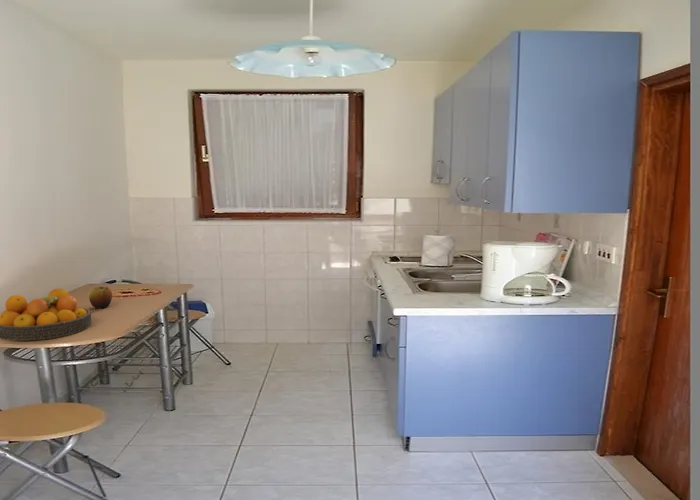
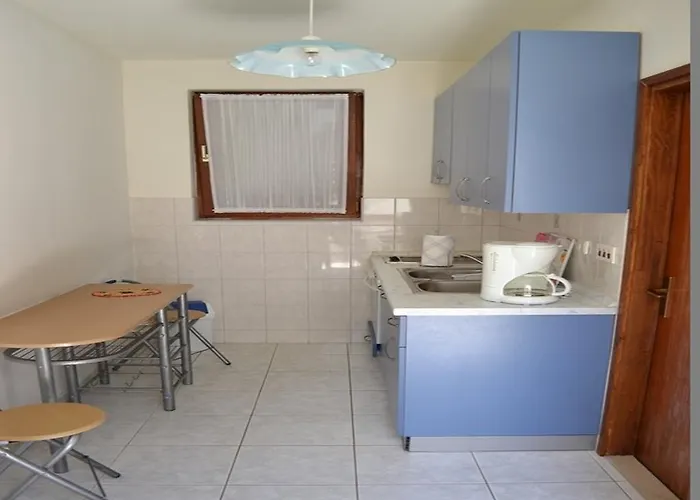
- apple (100, 297)
- fruit bowl (44, 310)
